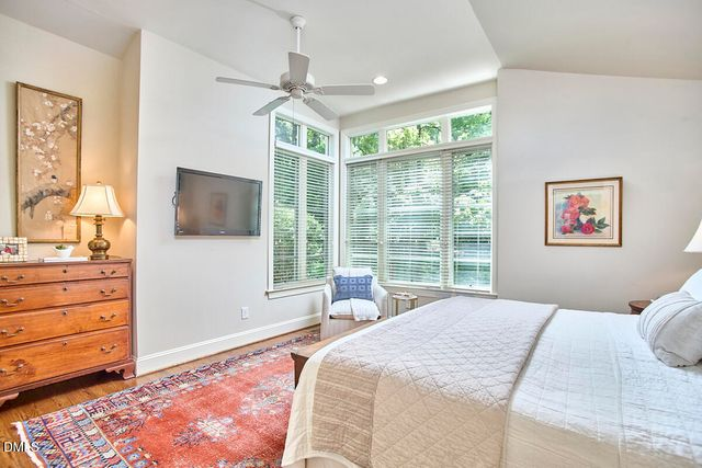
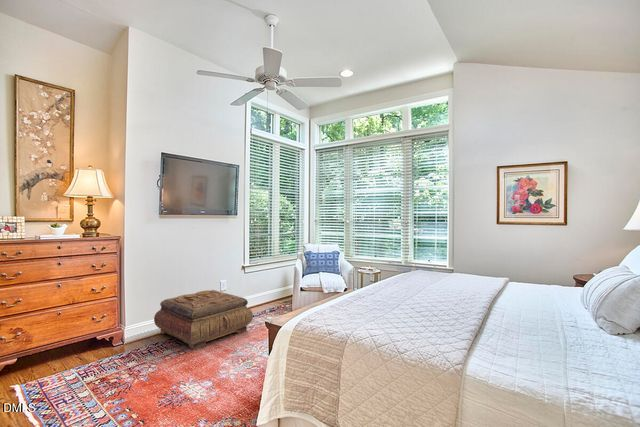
+ ottoman (204, 314)
